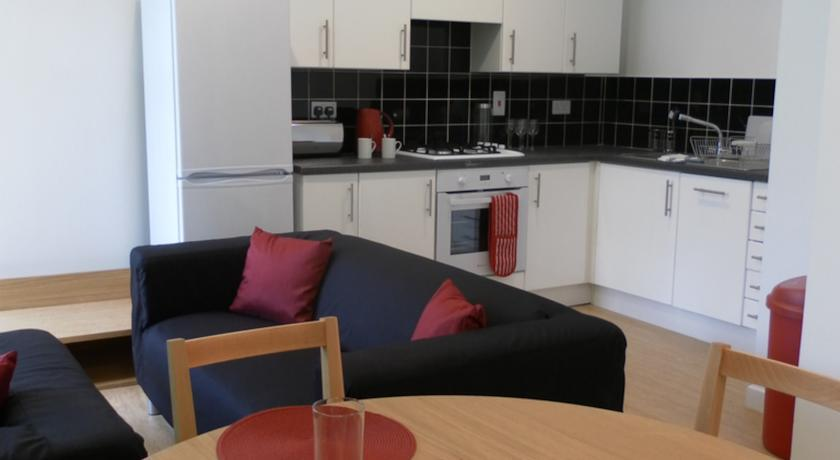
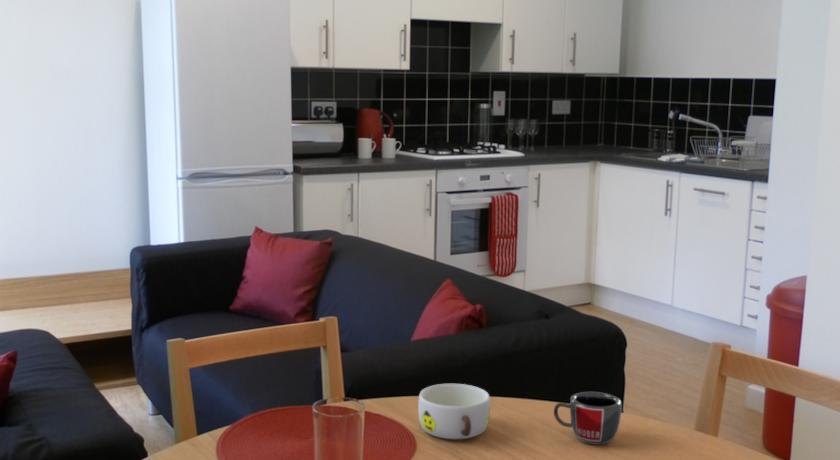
+ bowl (455, 414)
+ mug (586, 417)
